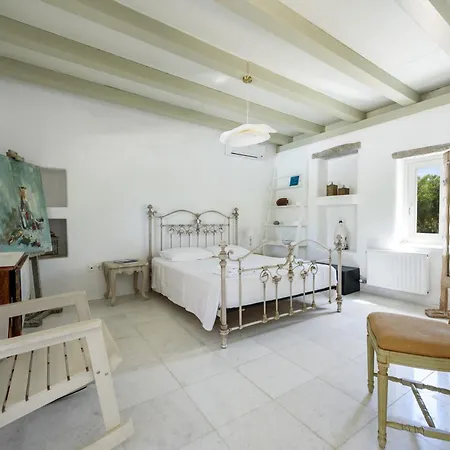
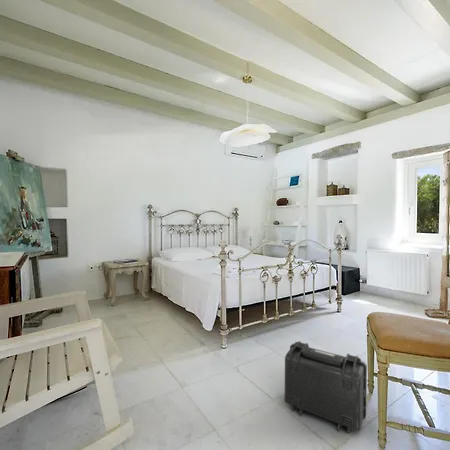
+ backpack (323, 381)
